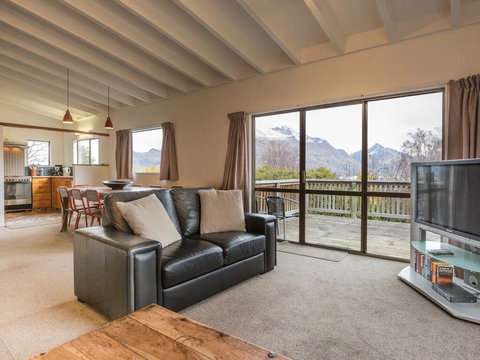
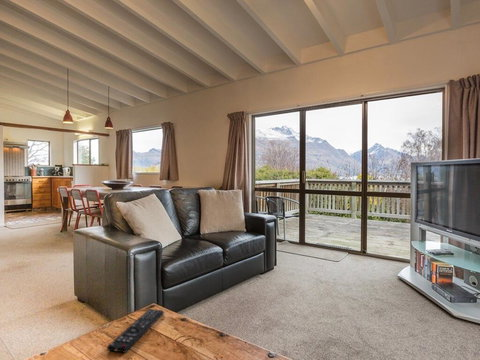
+ remote control (138, 327)
